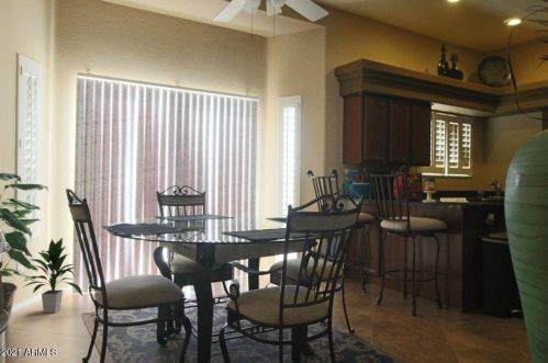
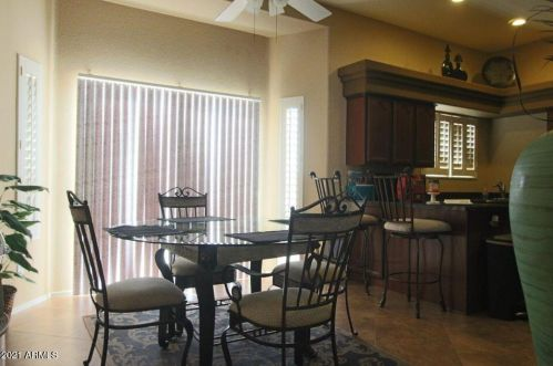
- indoor plant (54, 275)
